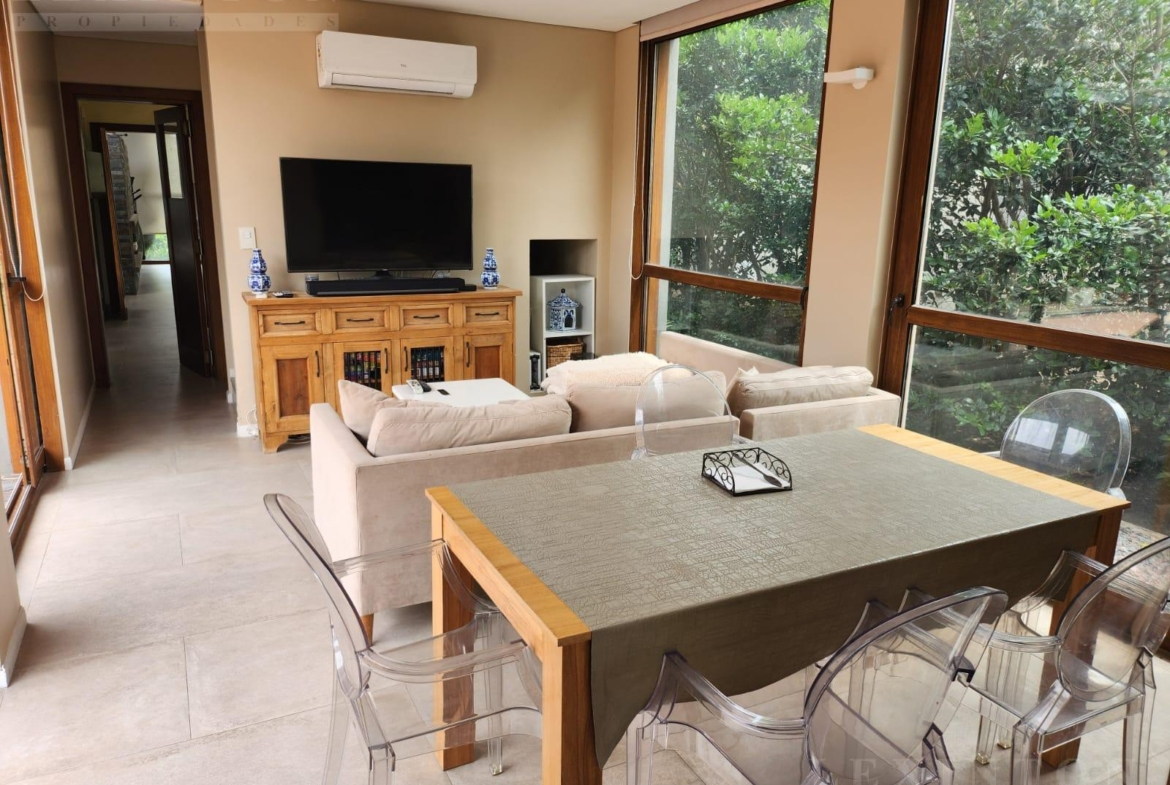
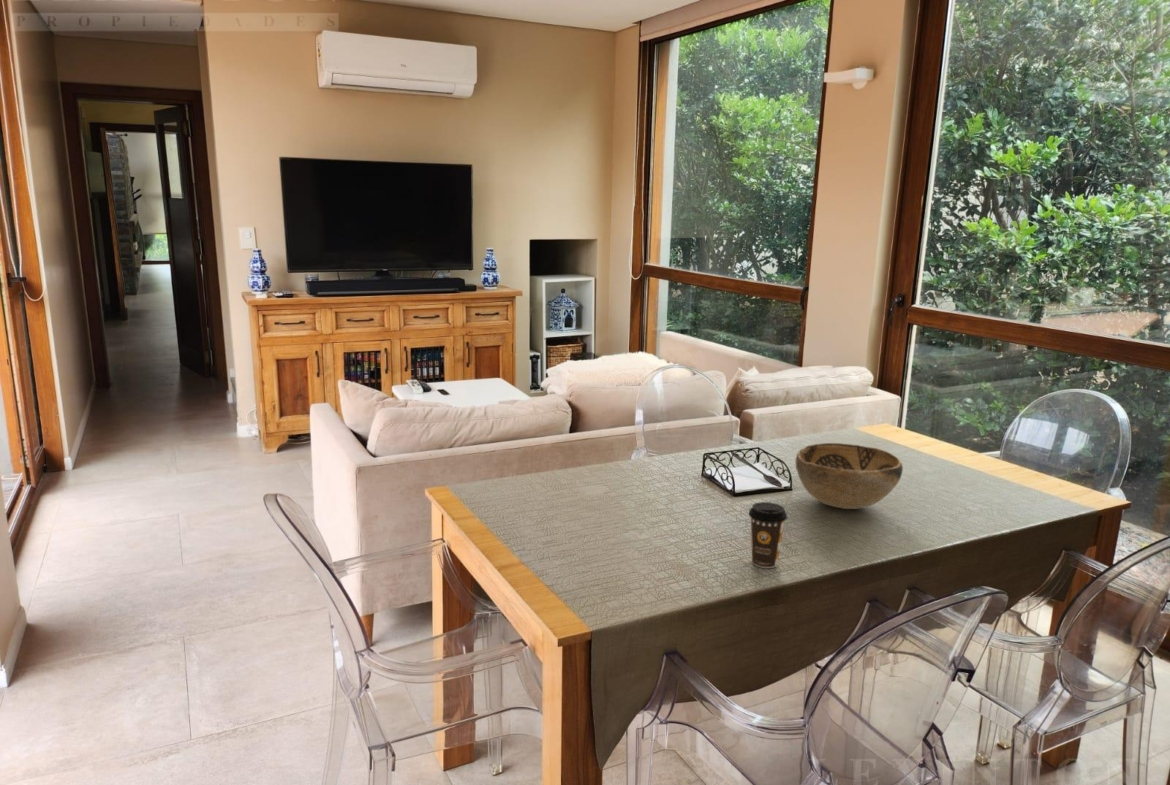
+ decorative bowl (846, 480)
+ coffee cup (766, 535)
